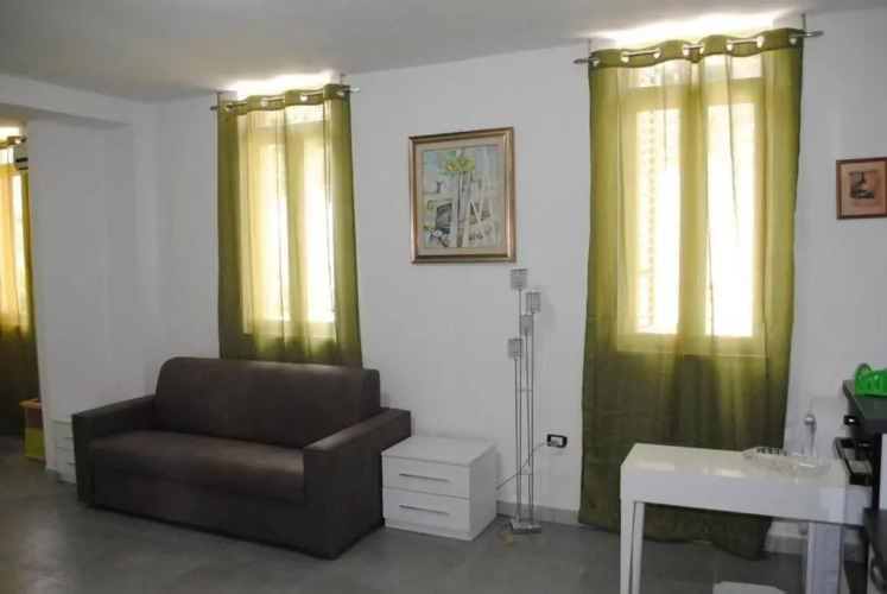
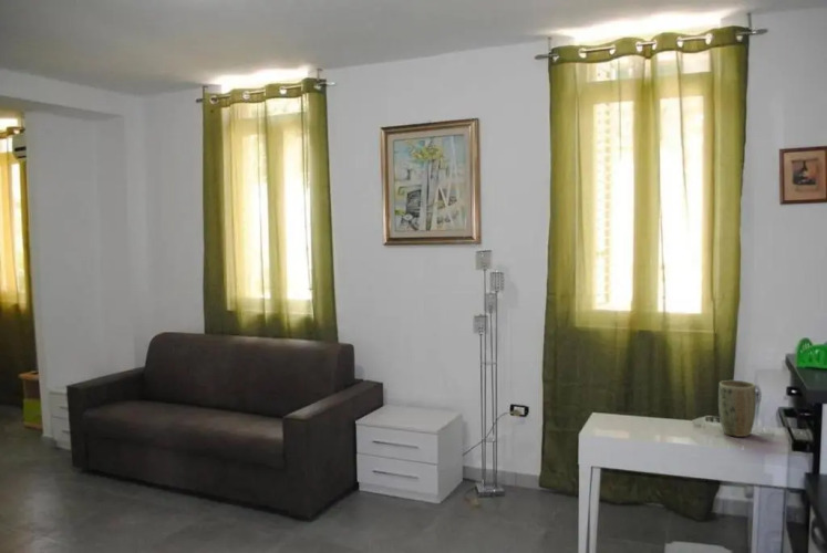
+ plant pot (736, 408)
